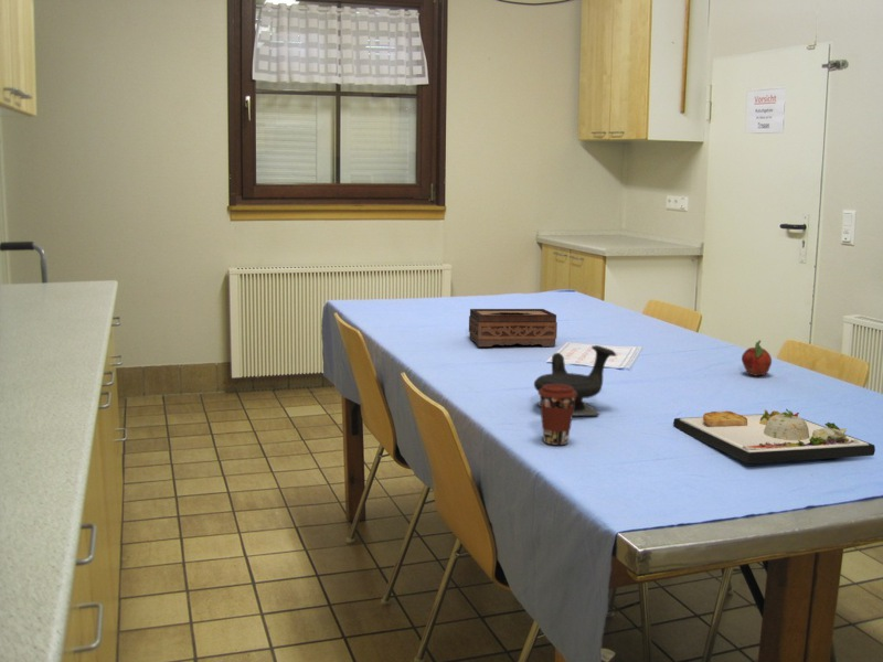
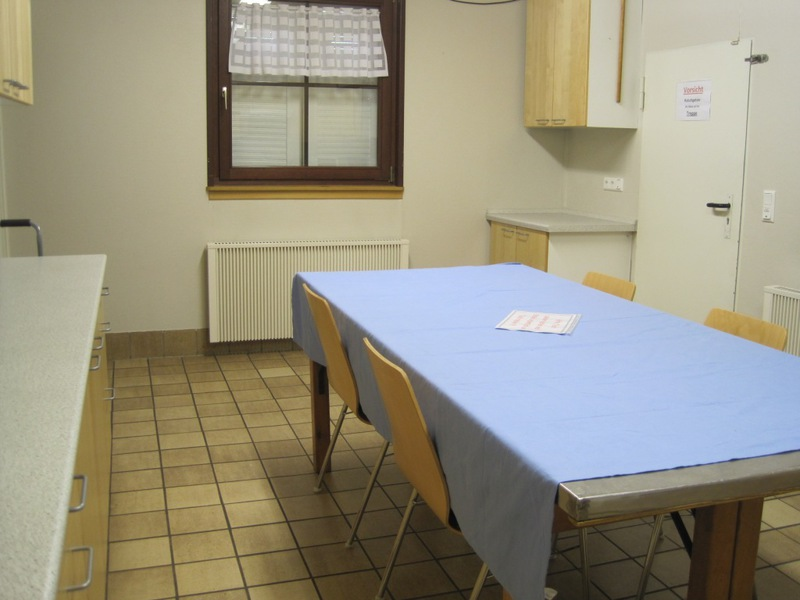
- fruit (756, 357)
- tissue box (511, 327)
- dinner plate (769, 425)
- teapot (572, 376)
- coffee cup (556, 414)
